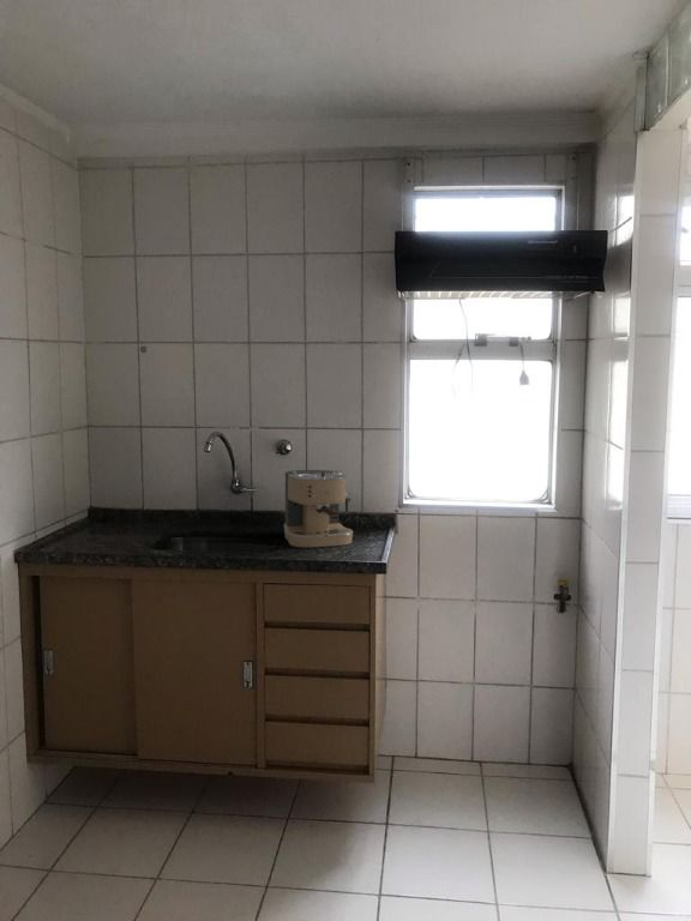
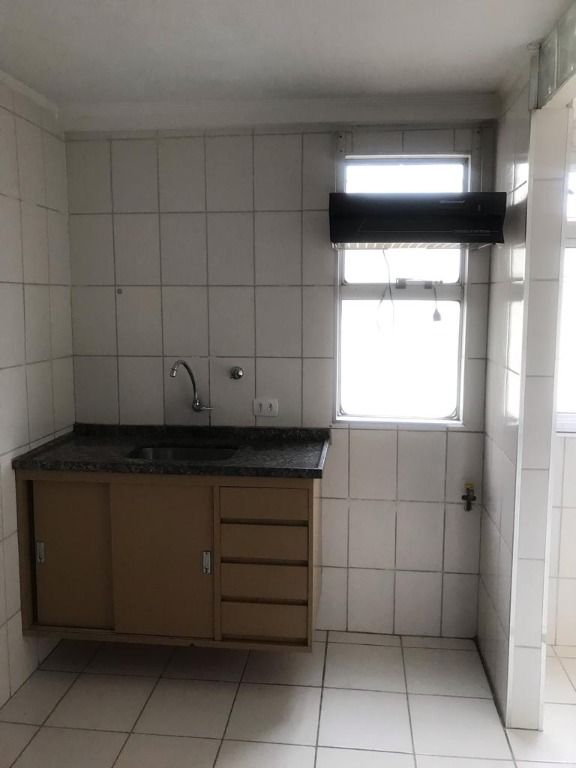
- coffee maker (318, 505)
